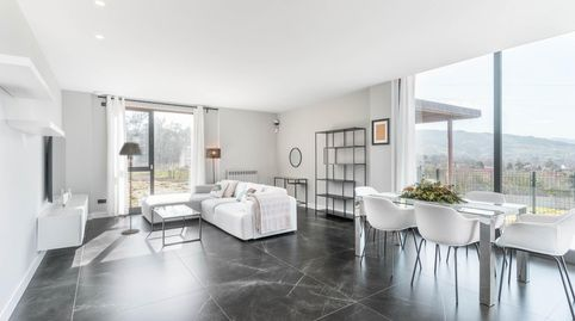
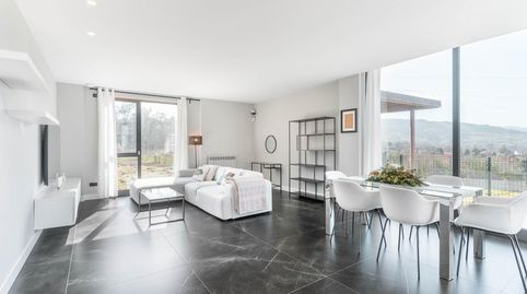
- floor lamp (130, 186)
